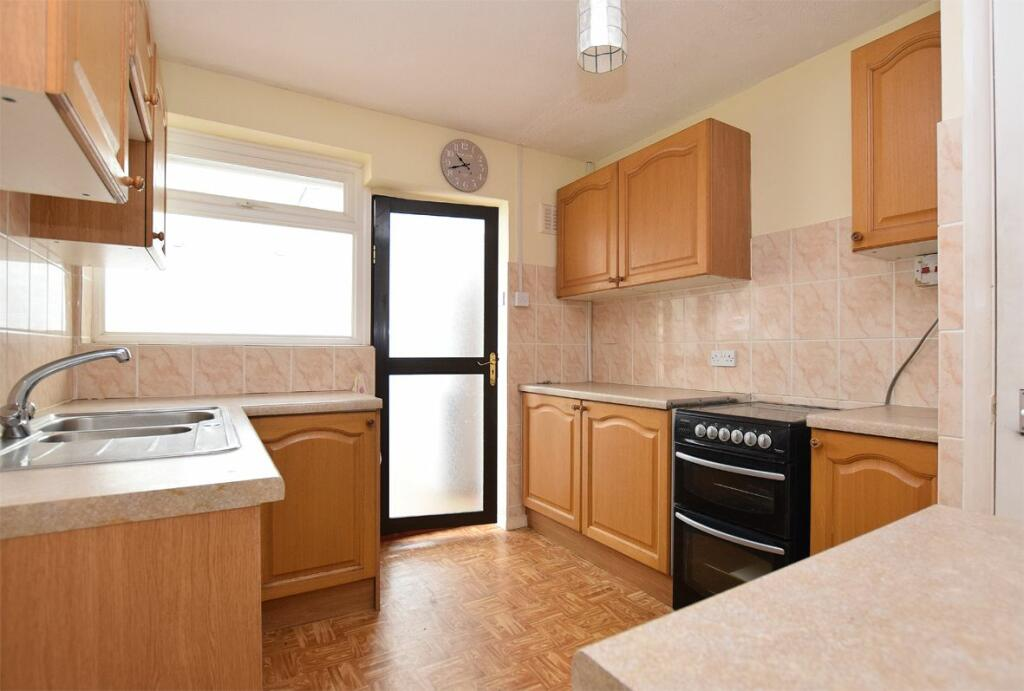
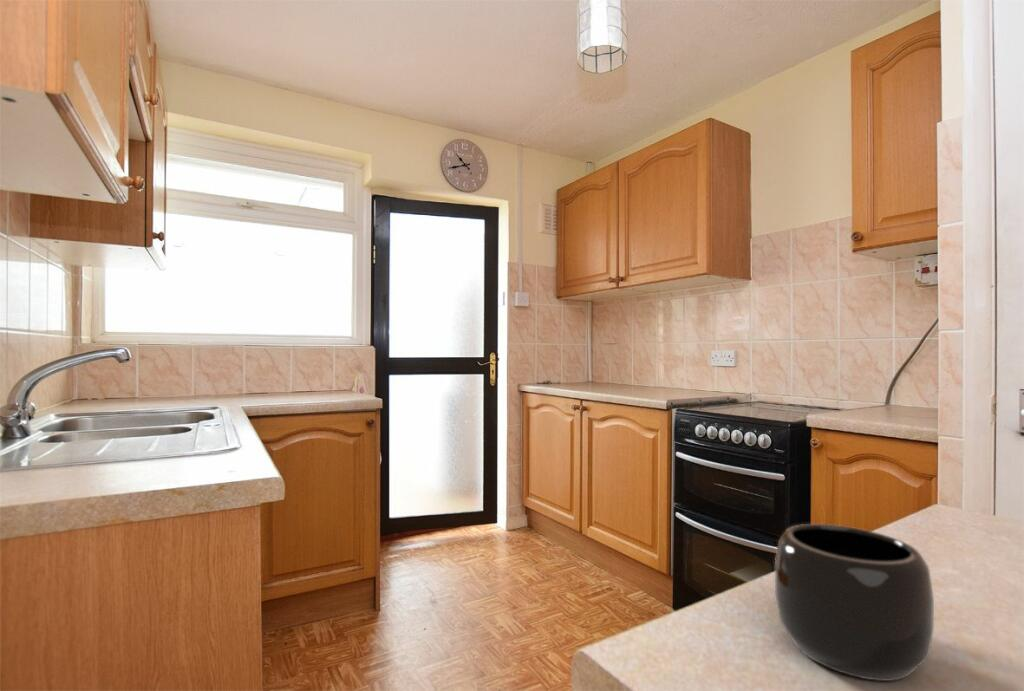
+ mug (859, 592)
